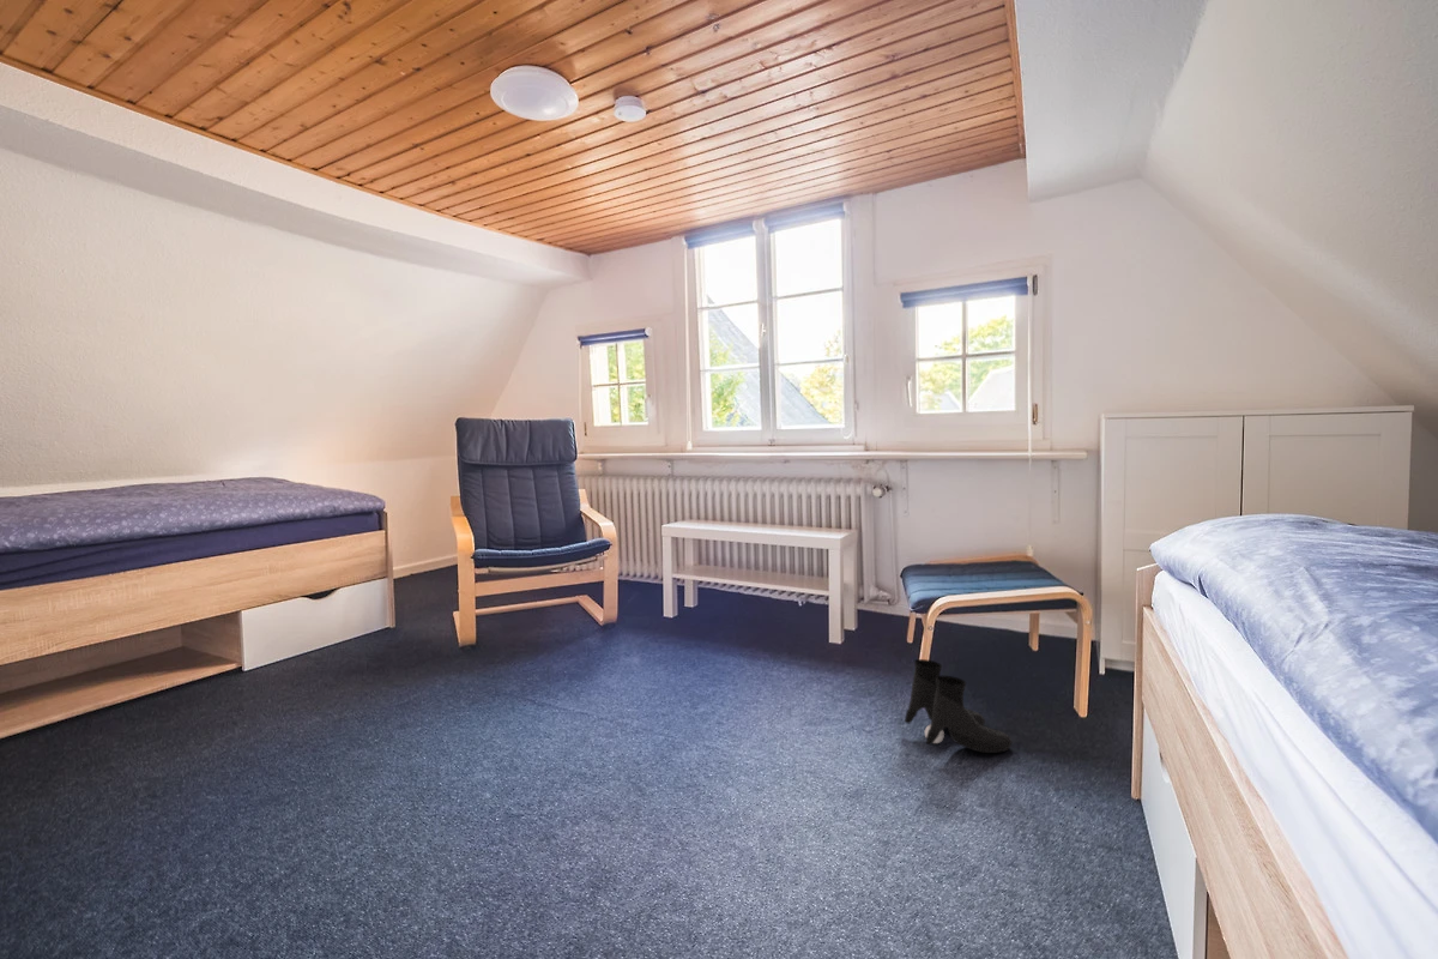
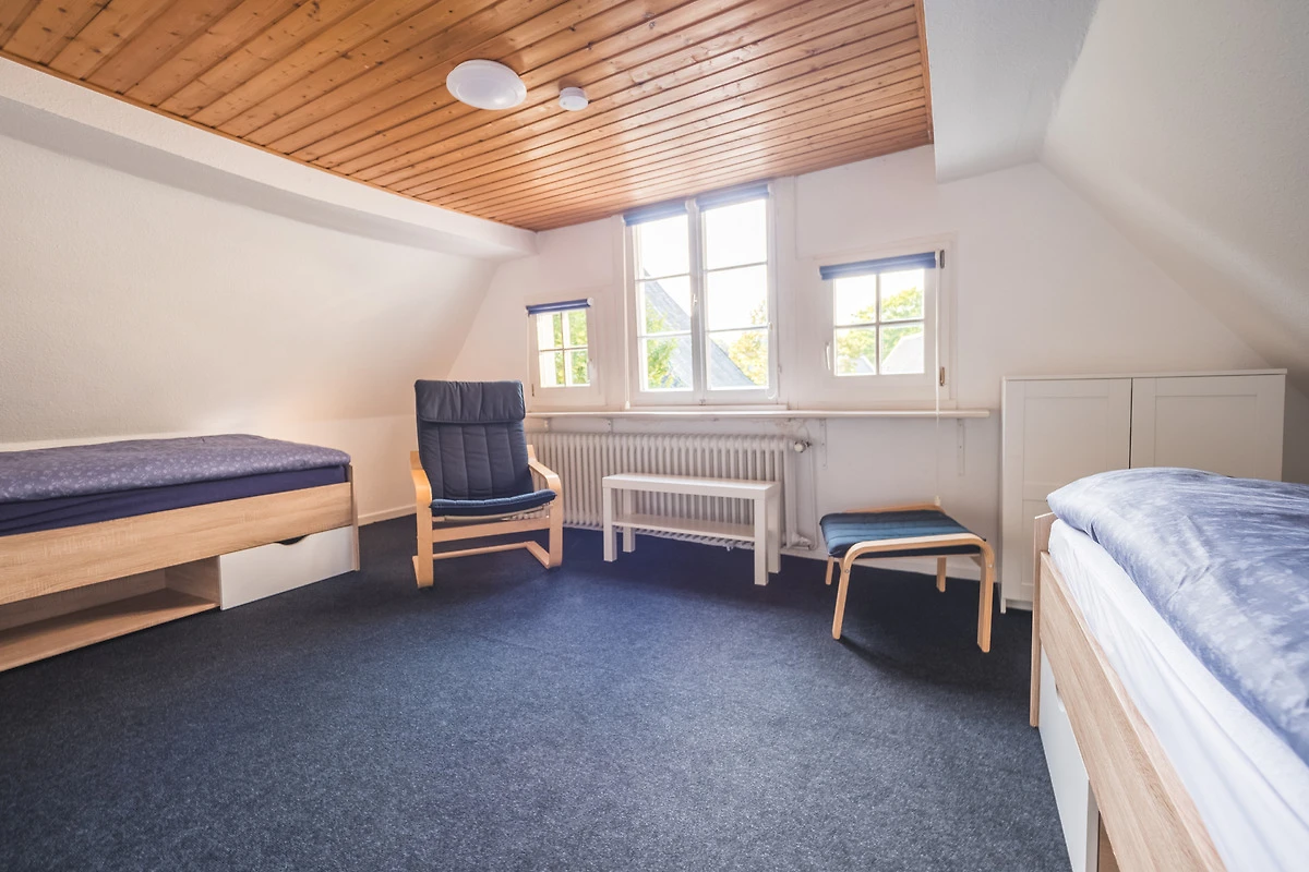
- boots (956, 701)
